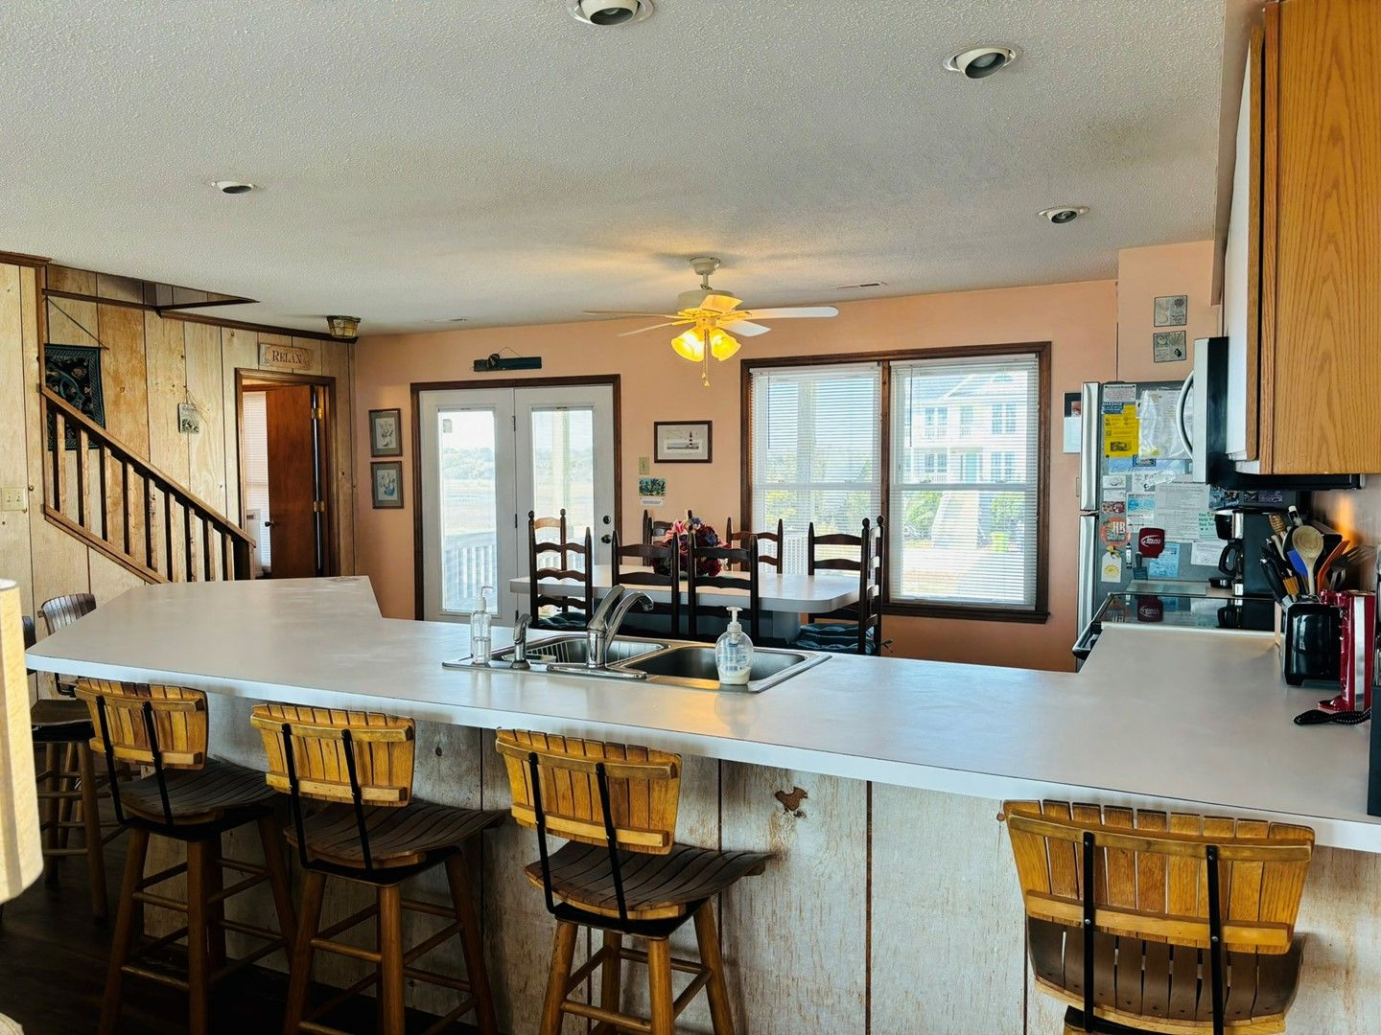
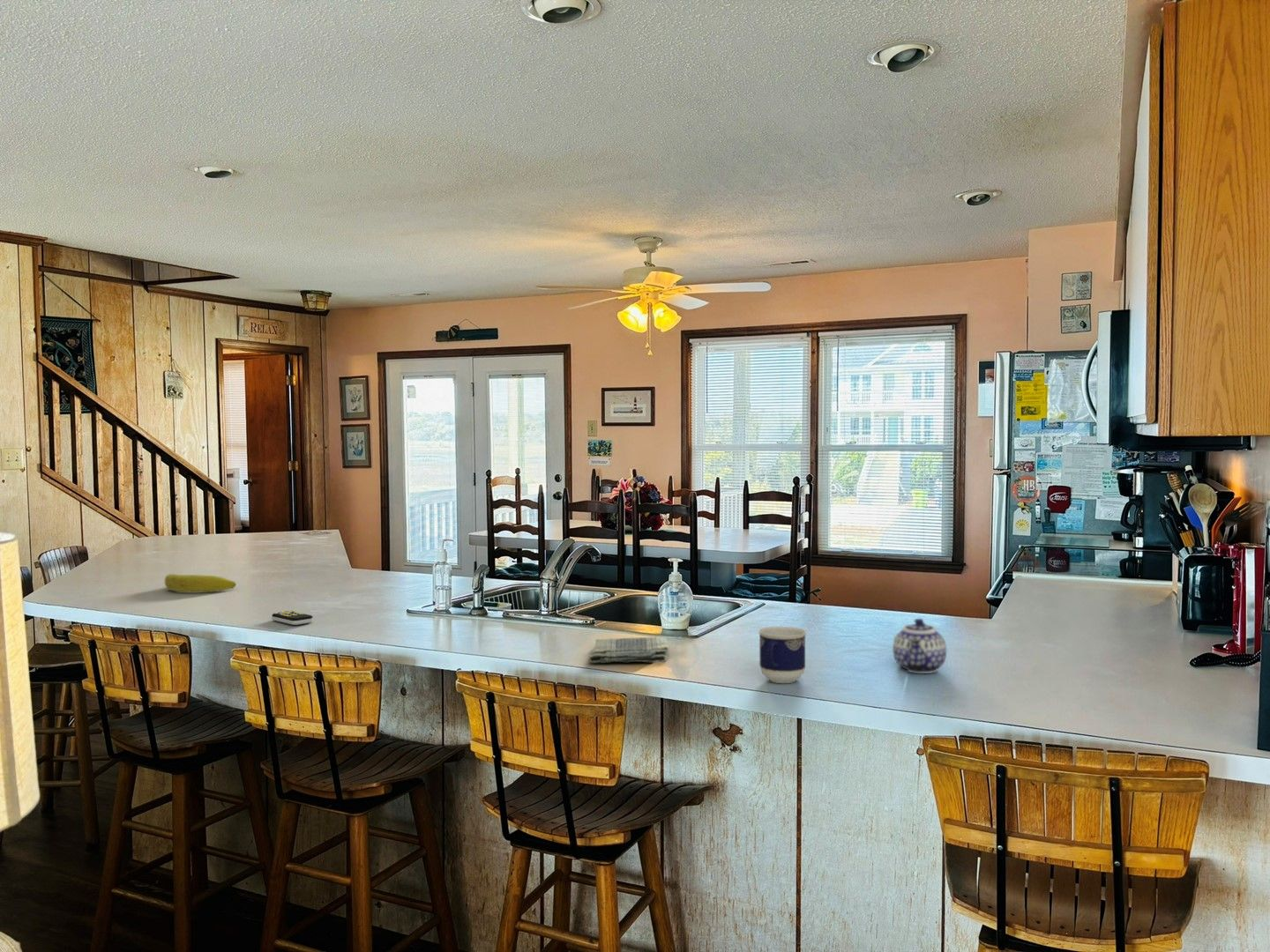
+ cup (780, 657)
+ fruit (199, 581)
+ remote control (292, 617)
+ teapot (919, 643)
+ dish towel (630, 647)
